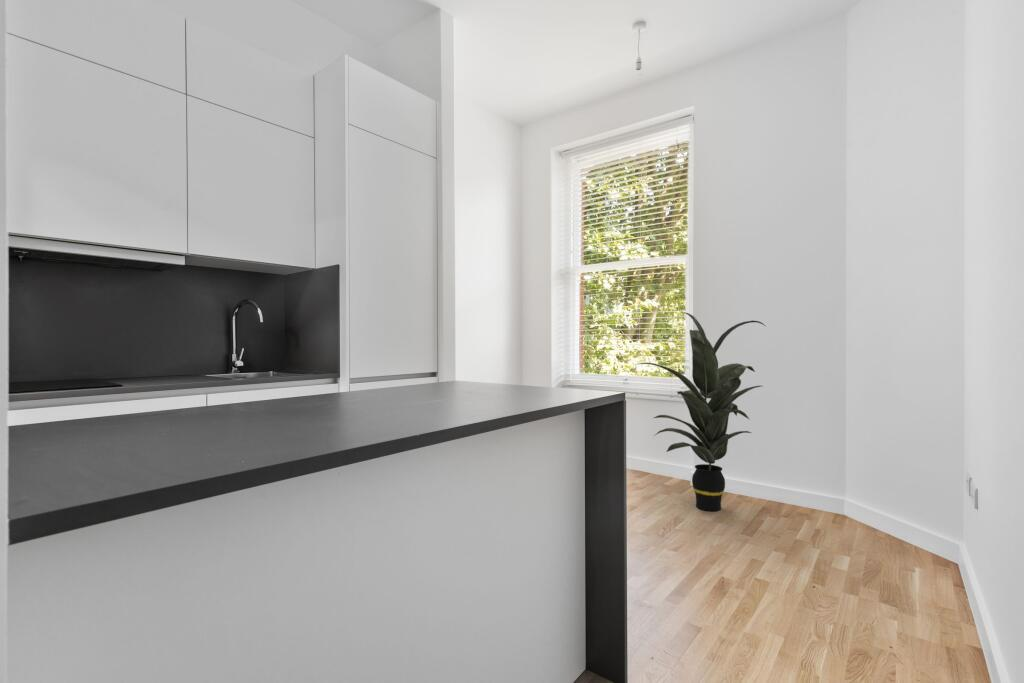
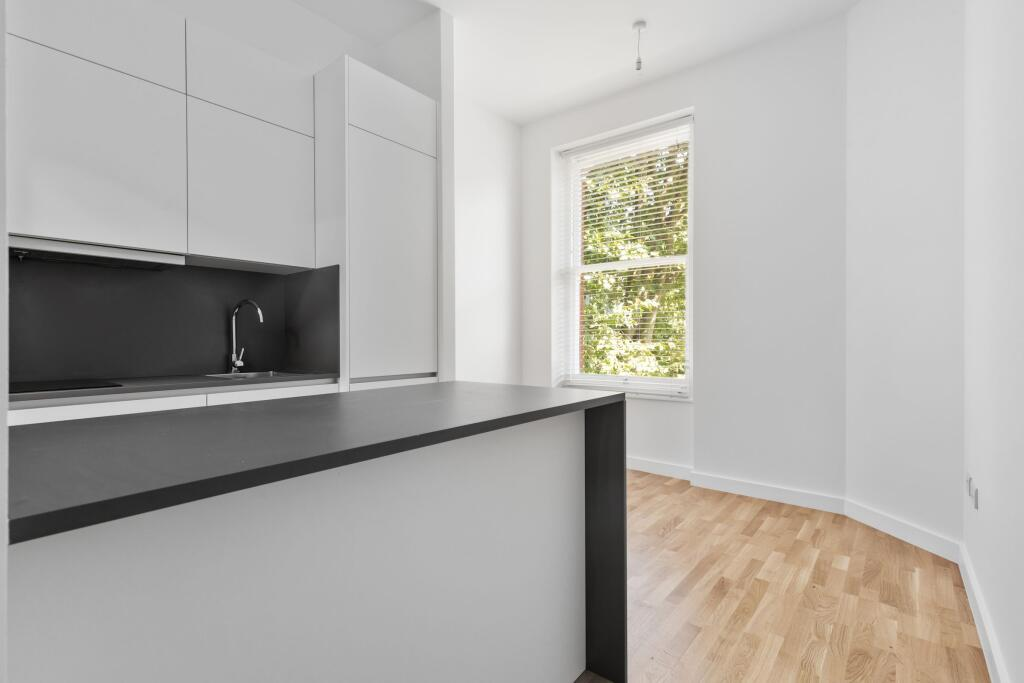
- indoor plant (703, 408)
